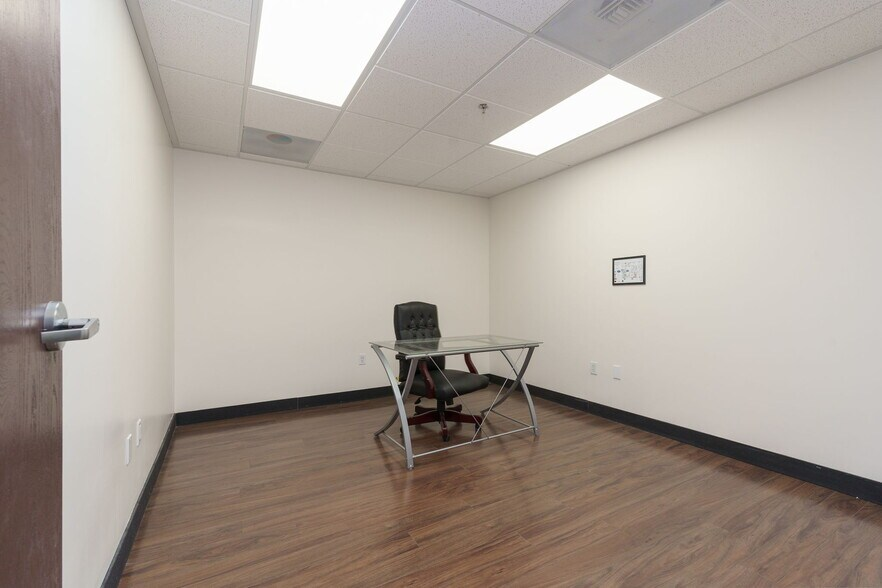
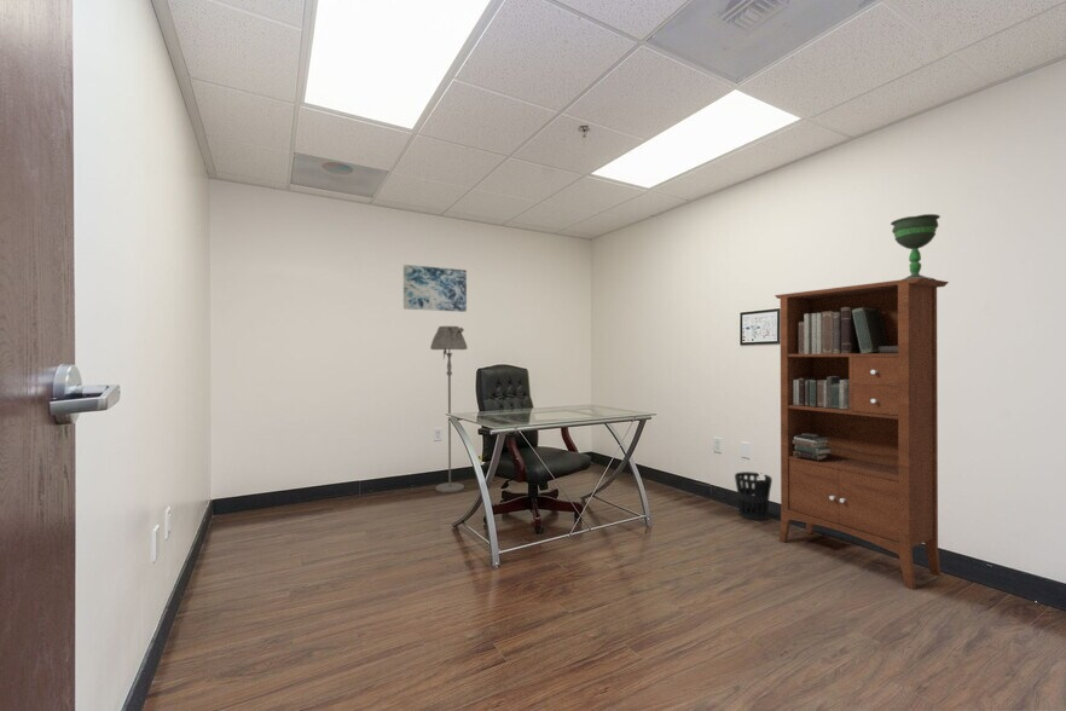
+ wastebasket (753, 496)
+ wall art (435, 289)
+ floor lamp (448, 406)
+ chalice (914, 250)
+ bookcase (852, 423)
